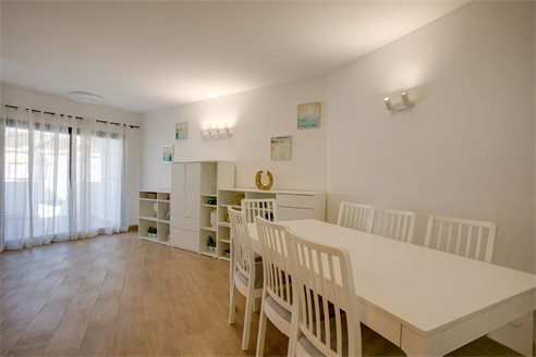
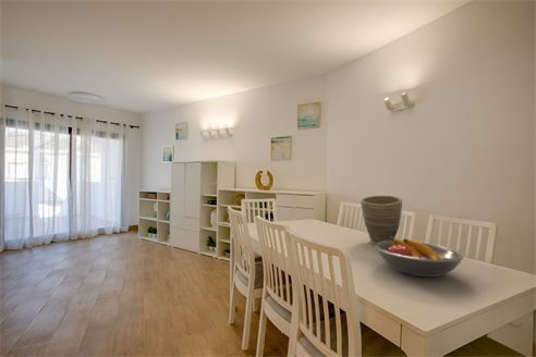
+ vase (380, 220)
+ fruit bowl (415, 257)
